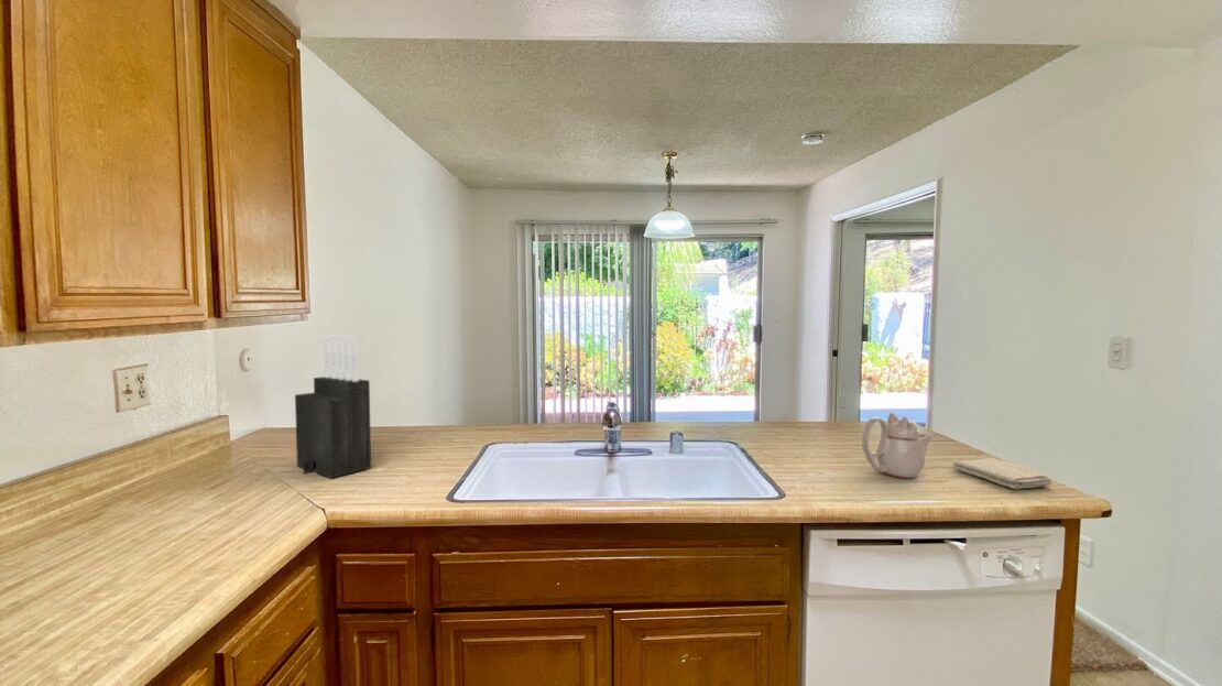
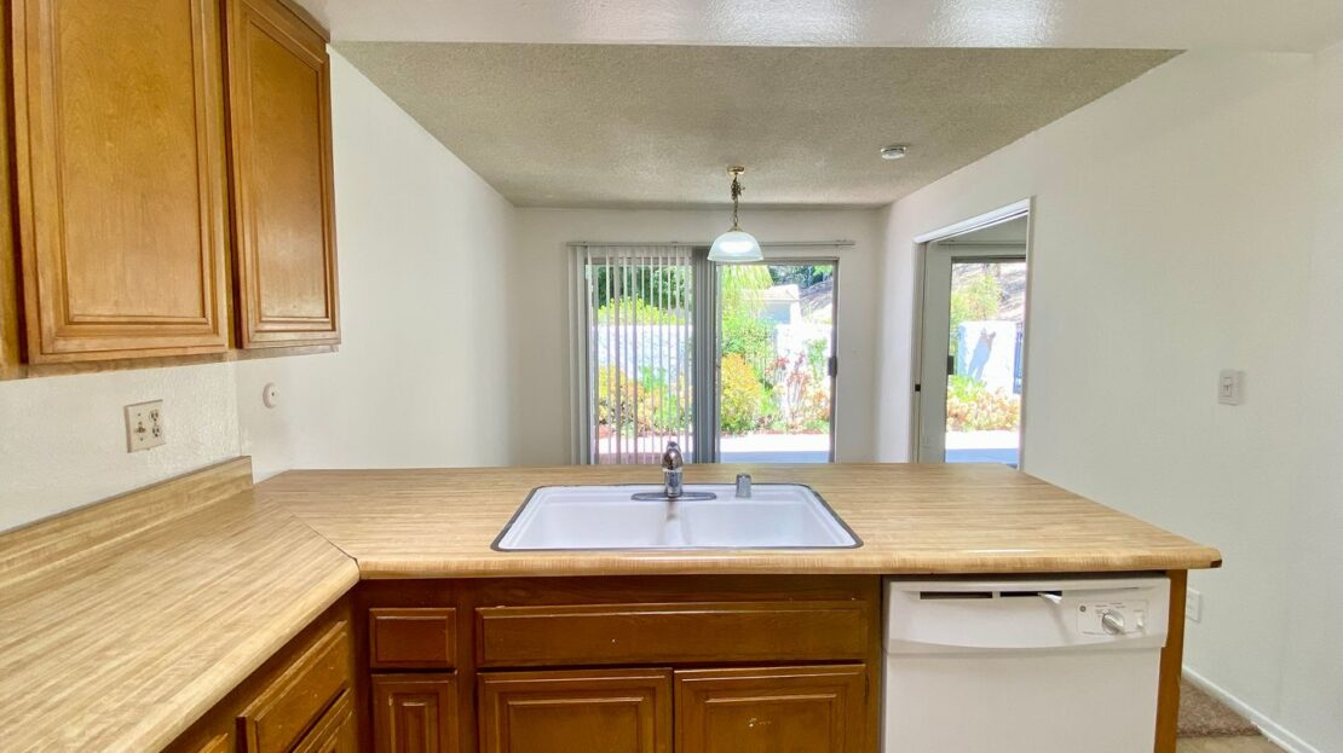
- knife block (327, 402)
- washcloth (1000, 471)
- teapot (897, 444)
